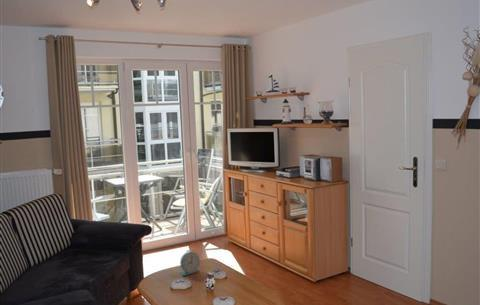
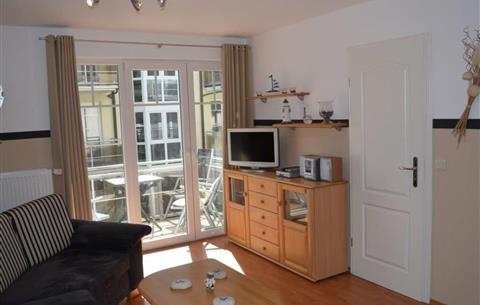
- alarm clock (189, 261)
